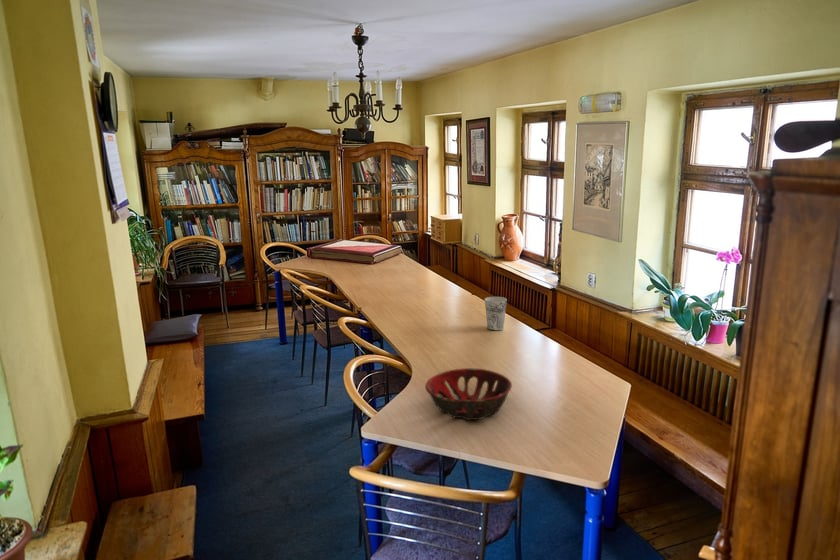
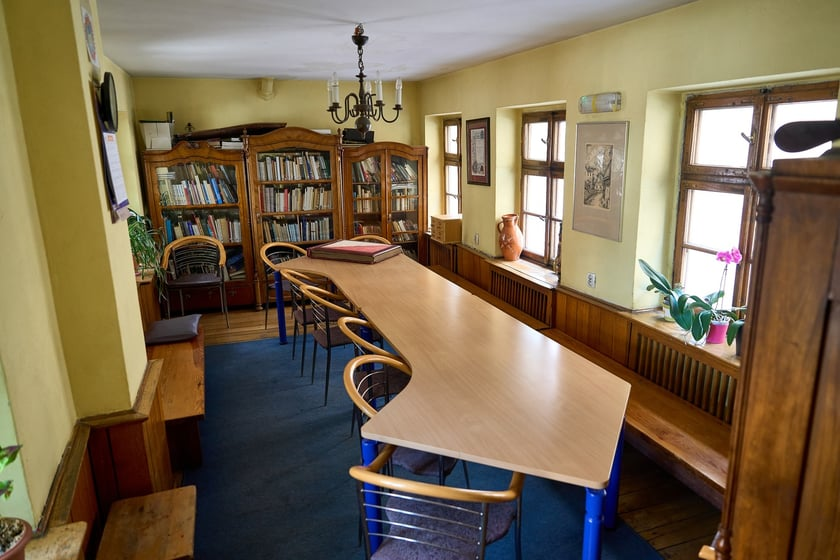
- cup (495, 313)
- decorative bowl (468, 395)
